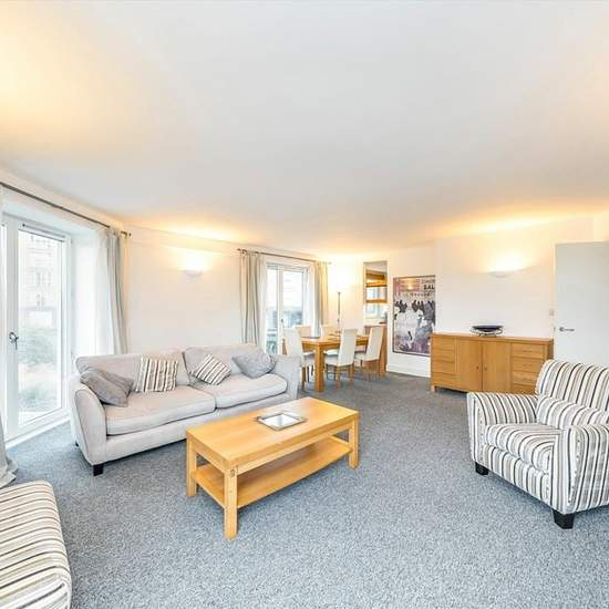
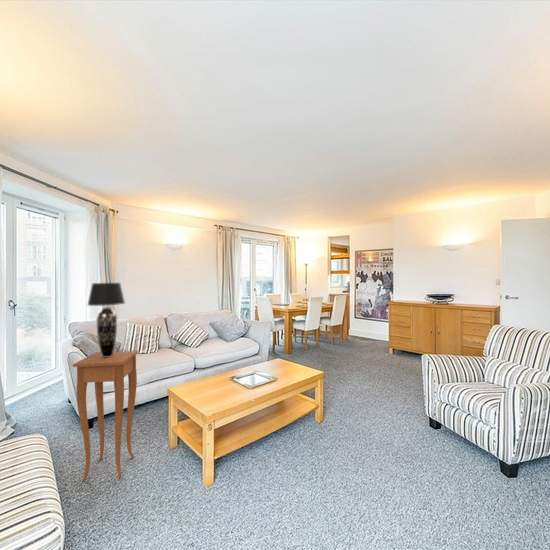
+ table lamp (106, 319)
+ side table (103, 412)
